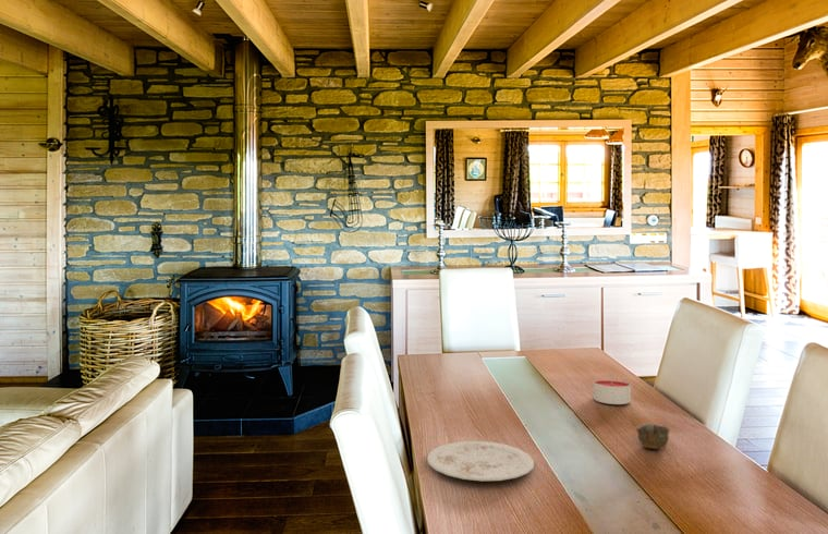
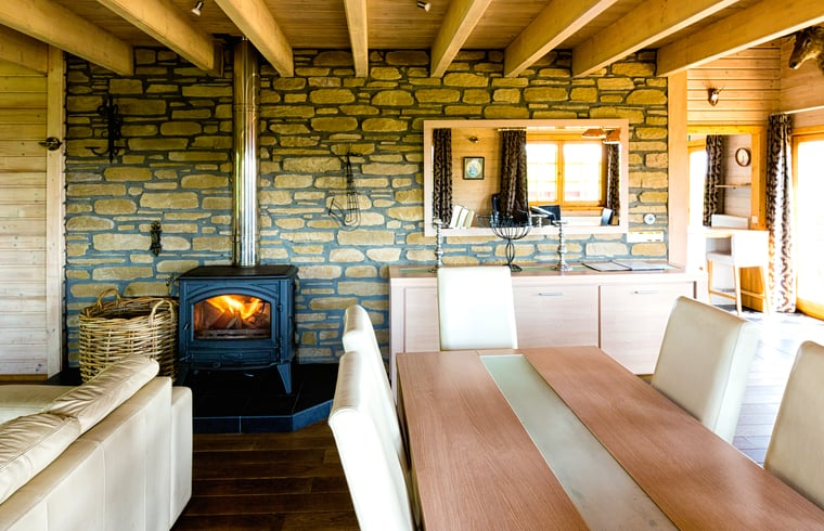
- cup (650, 434)
- plate (479, 460)
- candle (611, 390)
